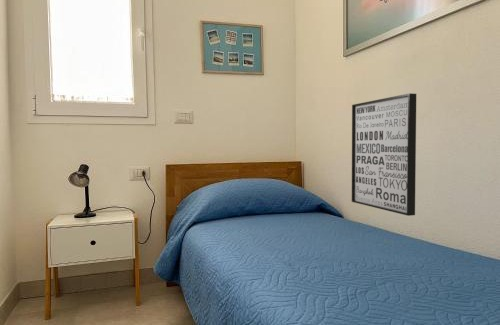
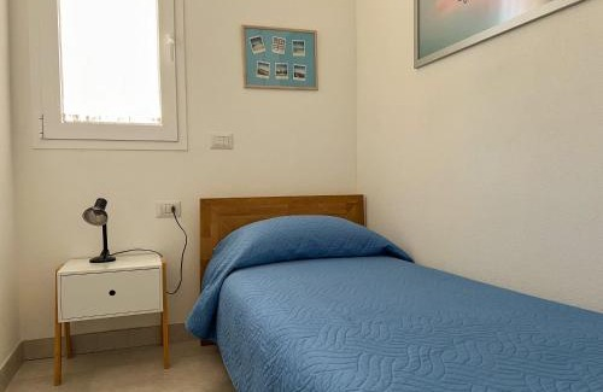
- wall art (380, 154)
